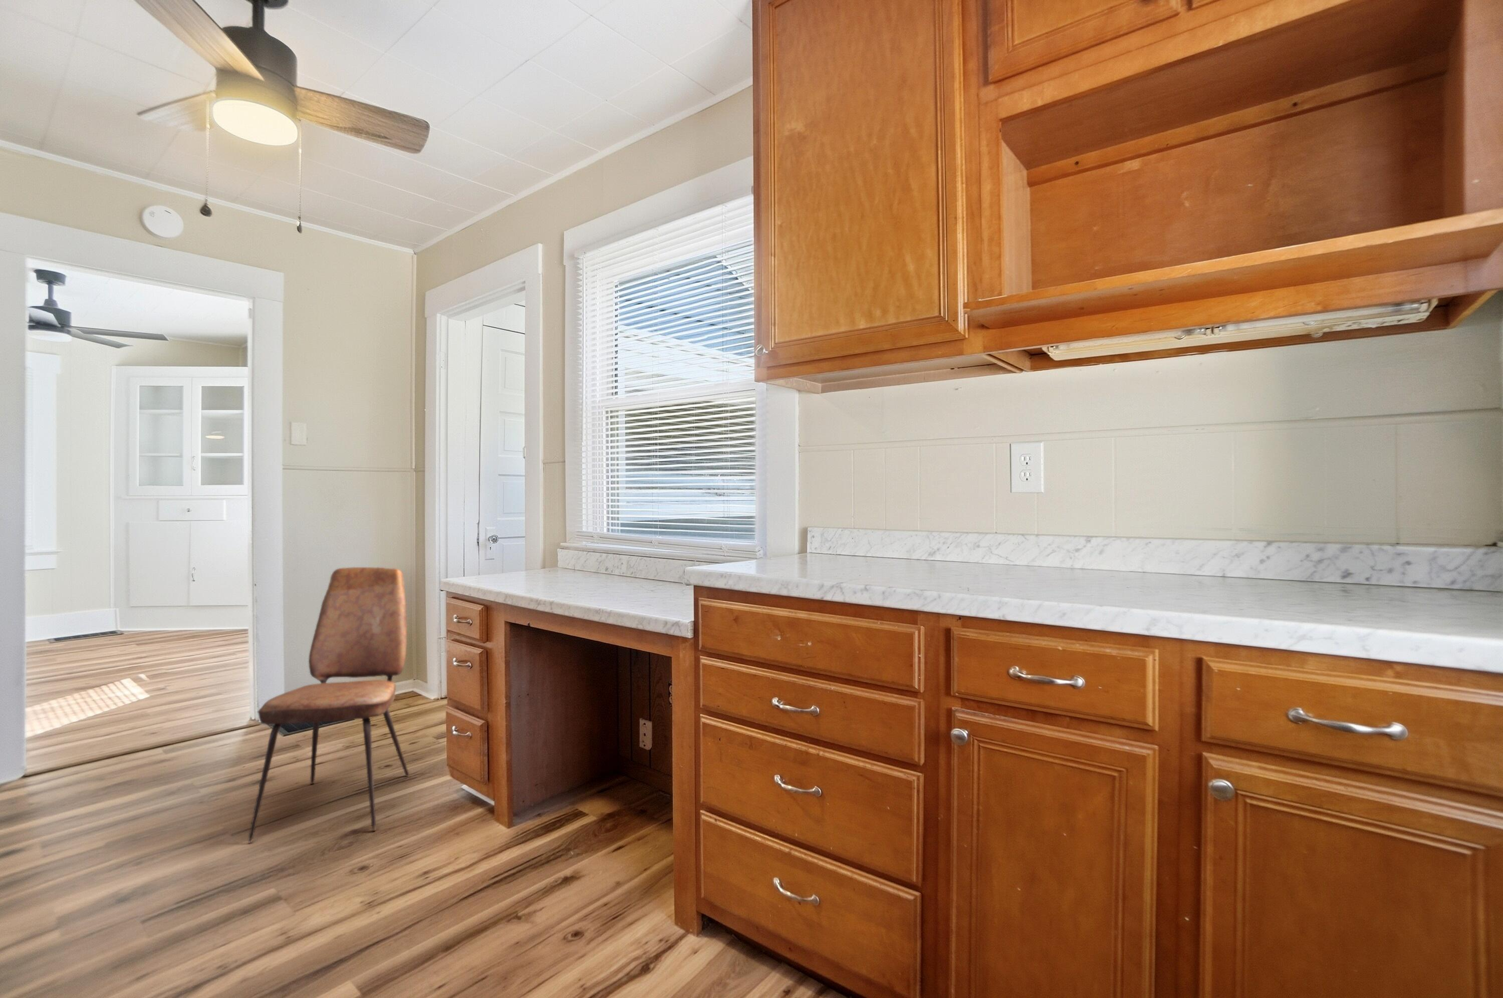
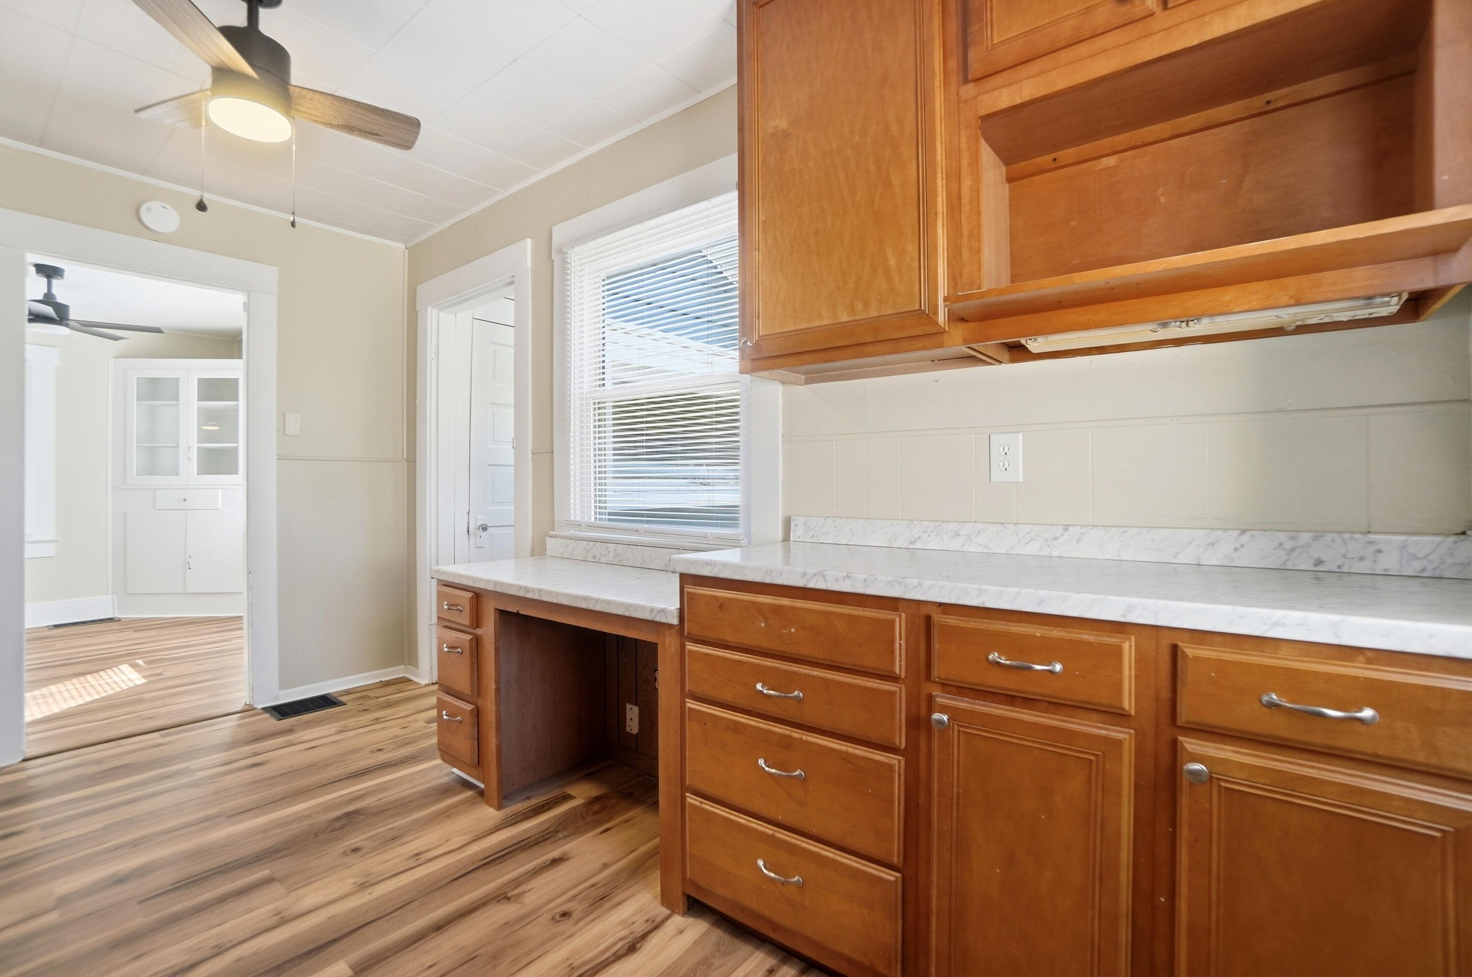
- dining chair (345, 686)
